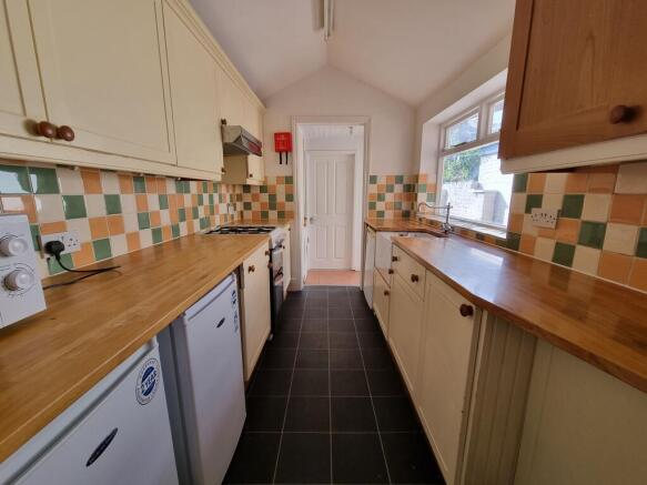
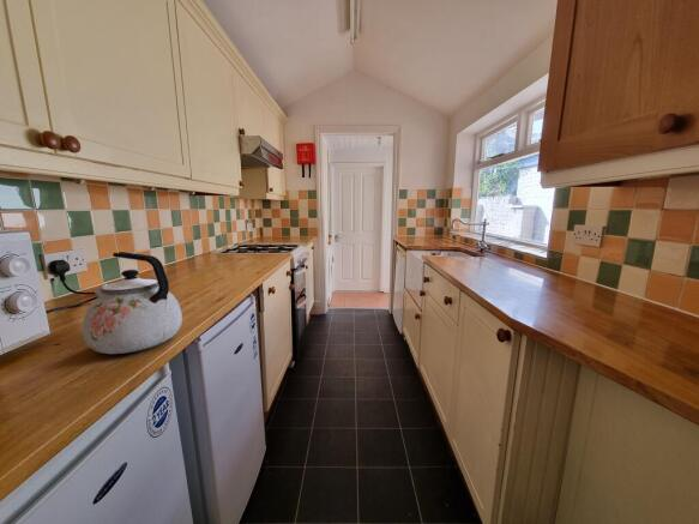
+ kettle (132, 297)
